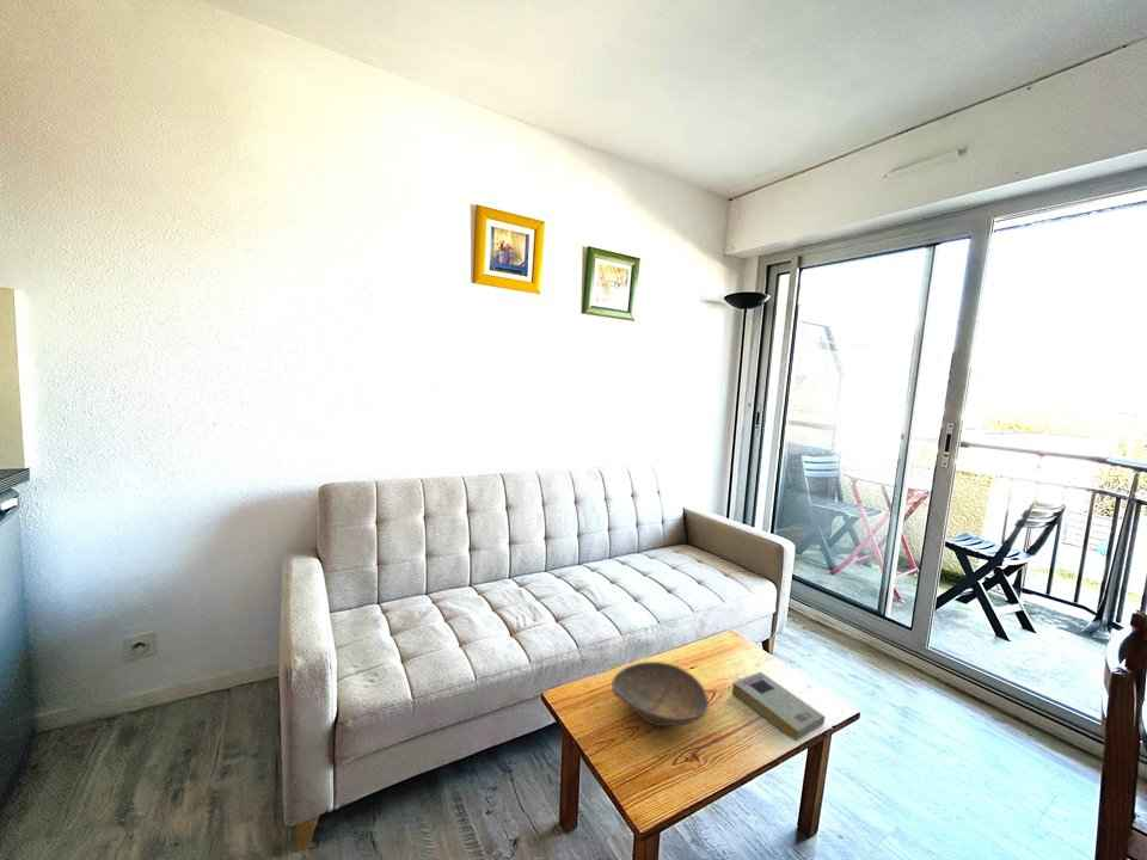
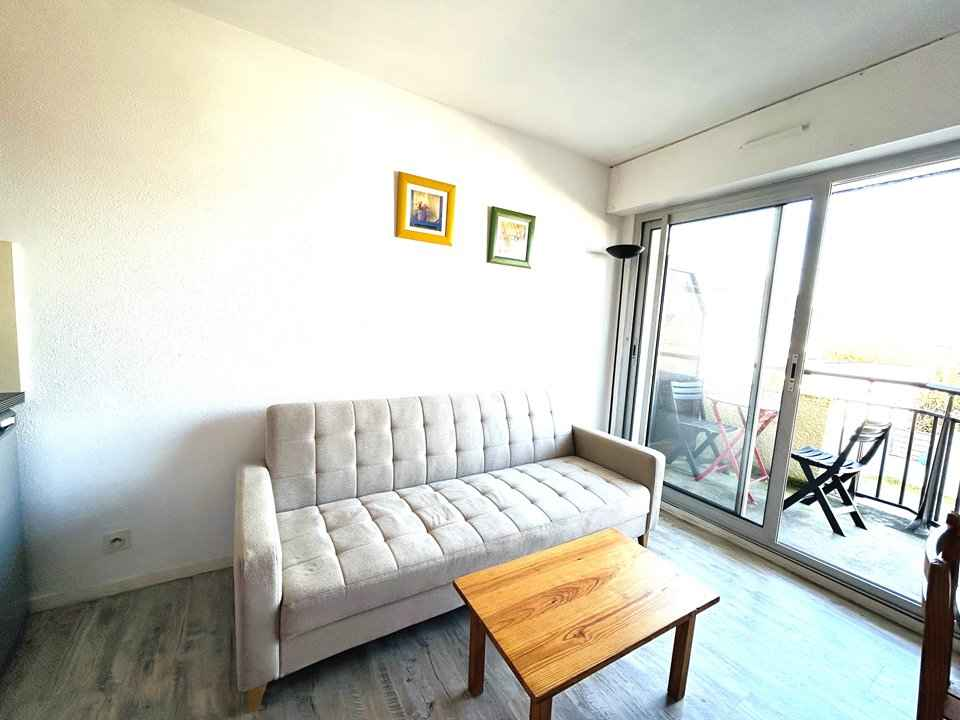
- decorative bowl (658, 696)
- book (777, 702)
